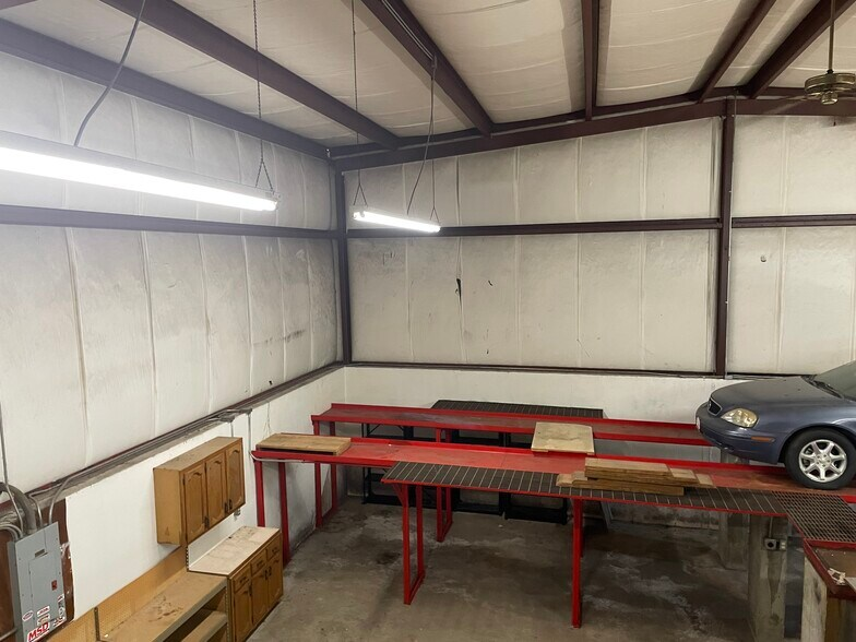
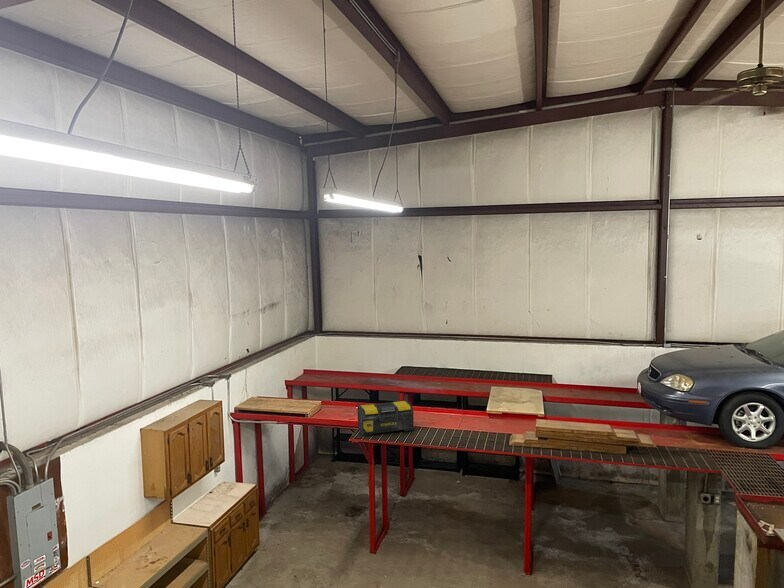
+ toolbox (385, 417)
